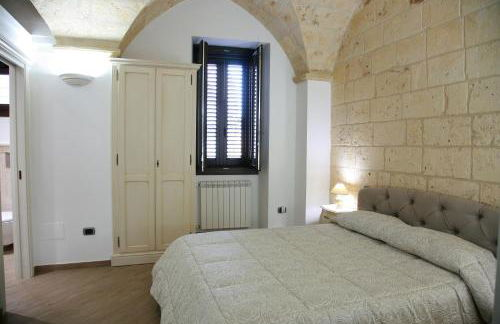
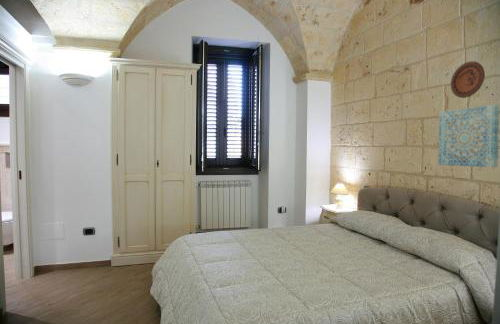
+ wall art (466, 137)
+ decorative plate (467, 79)
